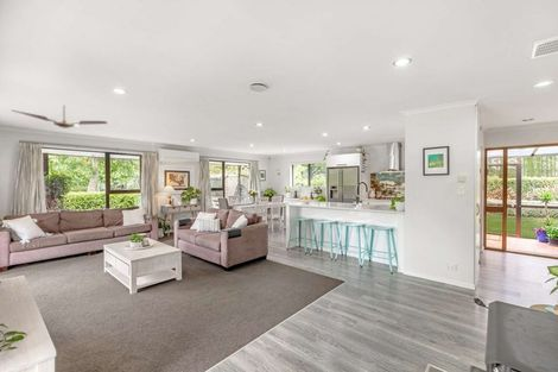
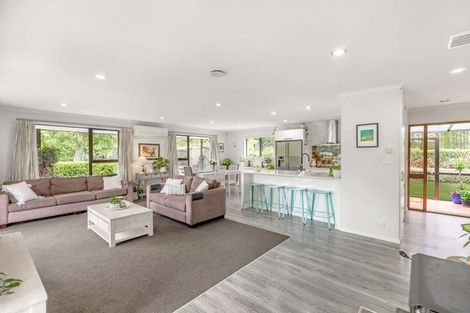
- ceiling fan (63, 118)
